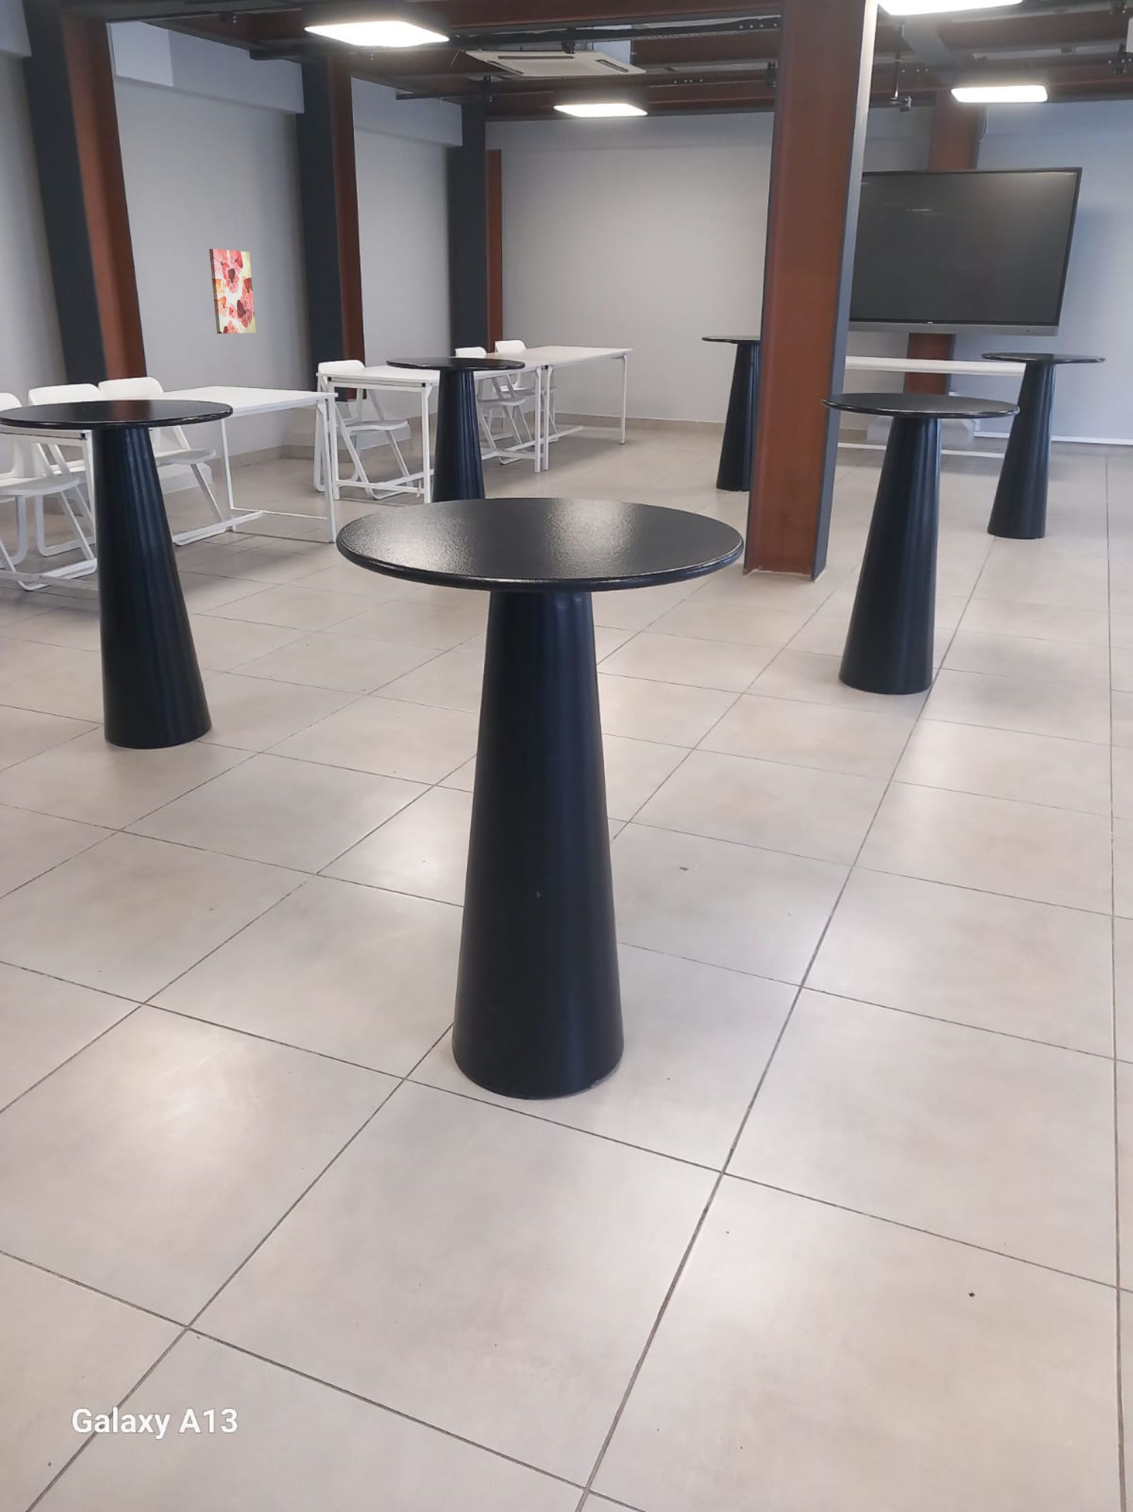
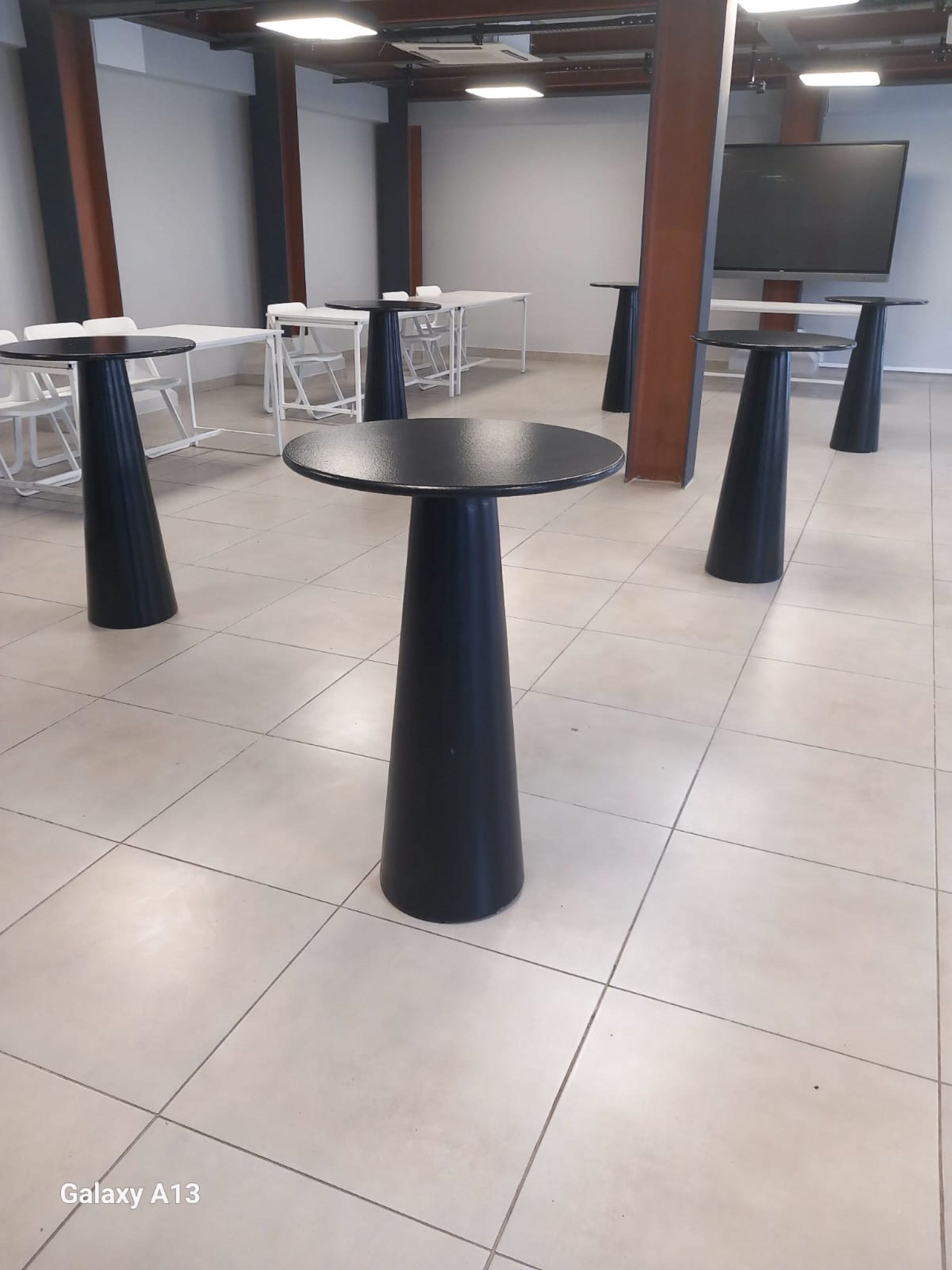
- wall art (233, 293)
